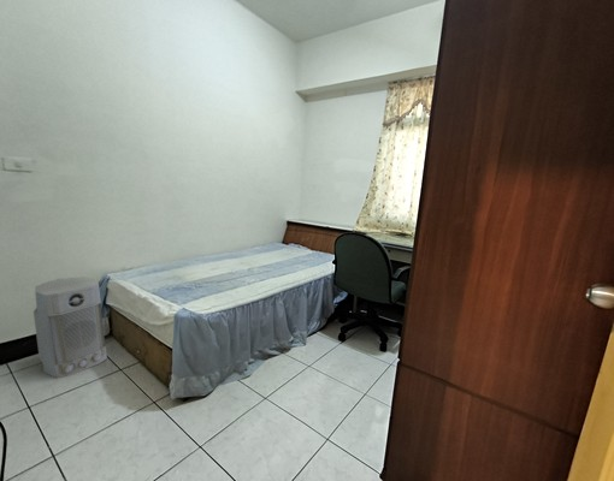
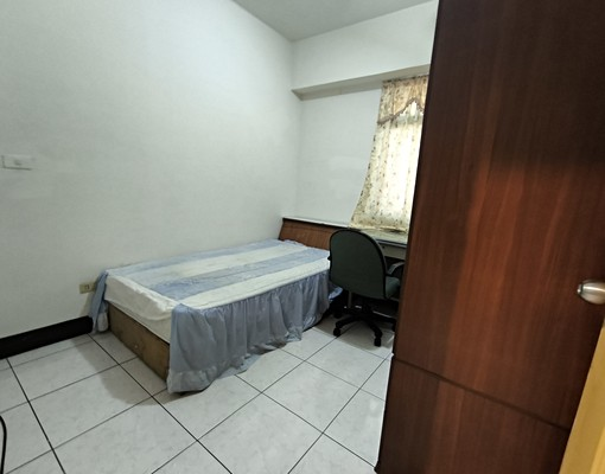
- air purifier (70, 322)
